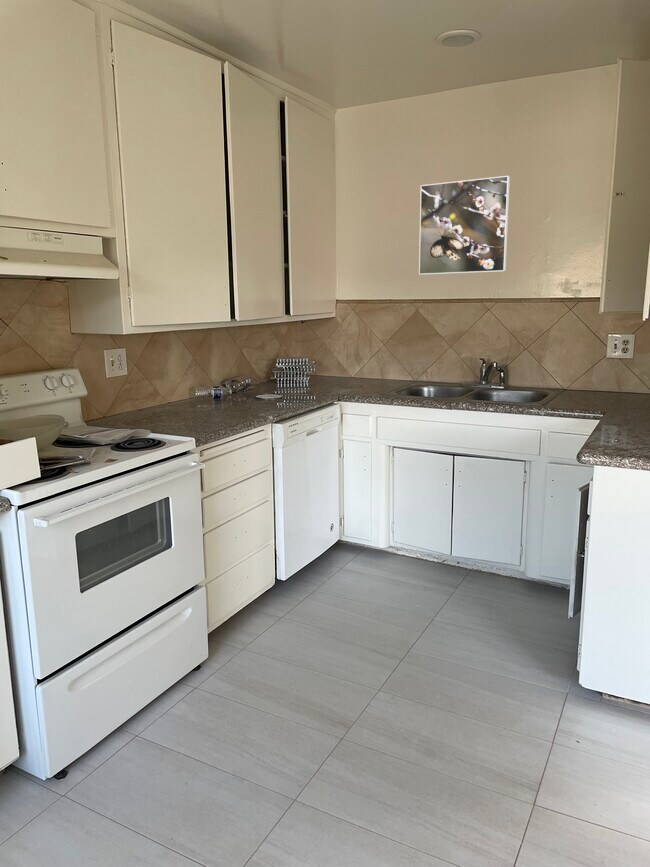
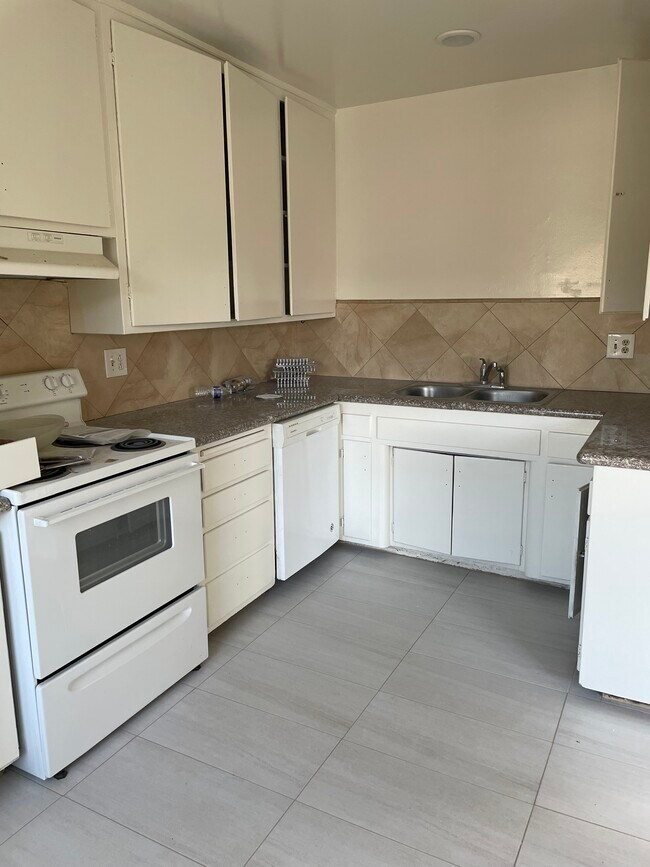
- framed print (462, 227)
